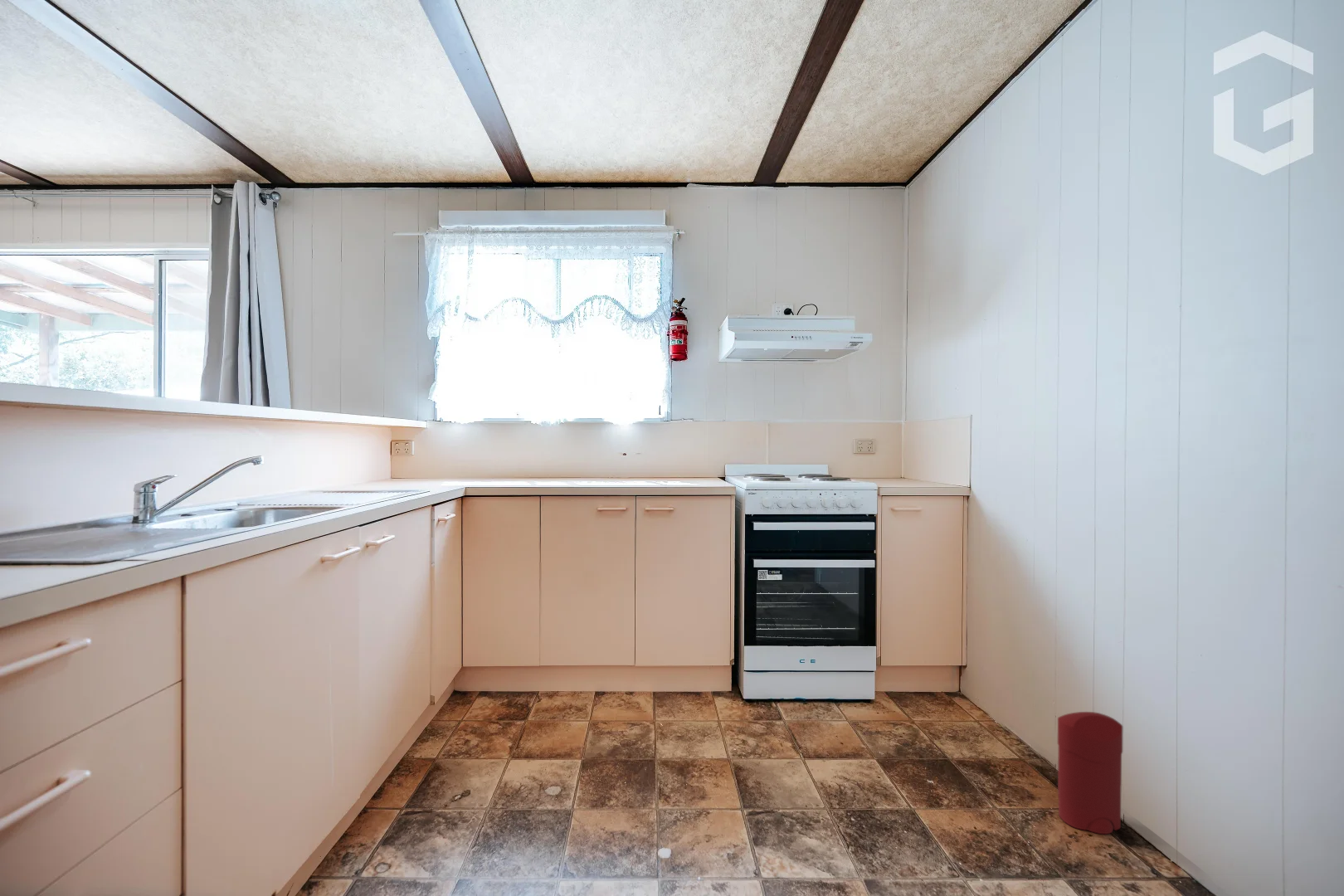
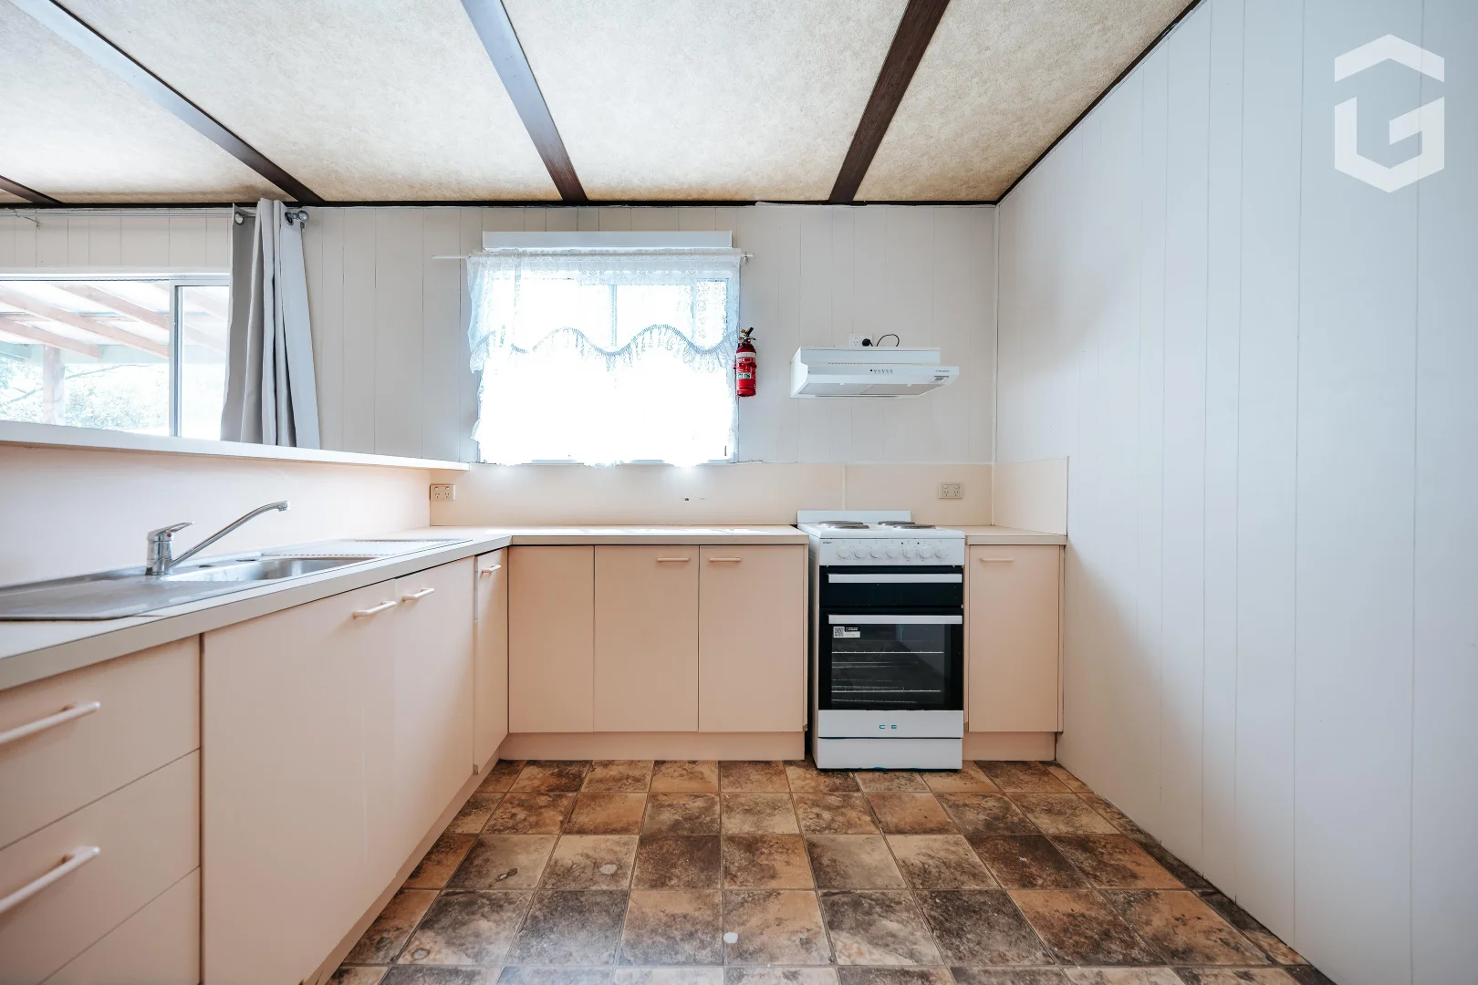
- trash can (1089, 767)
